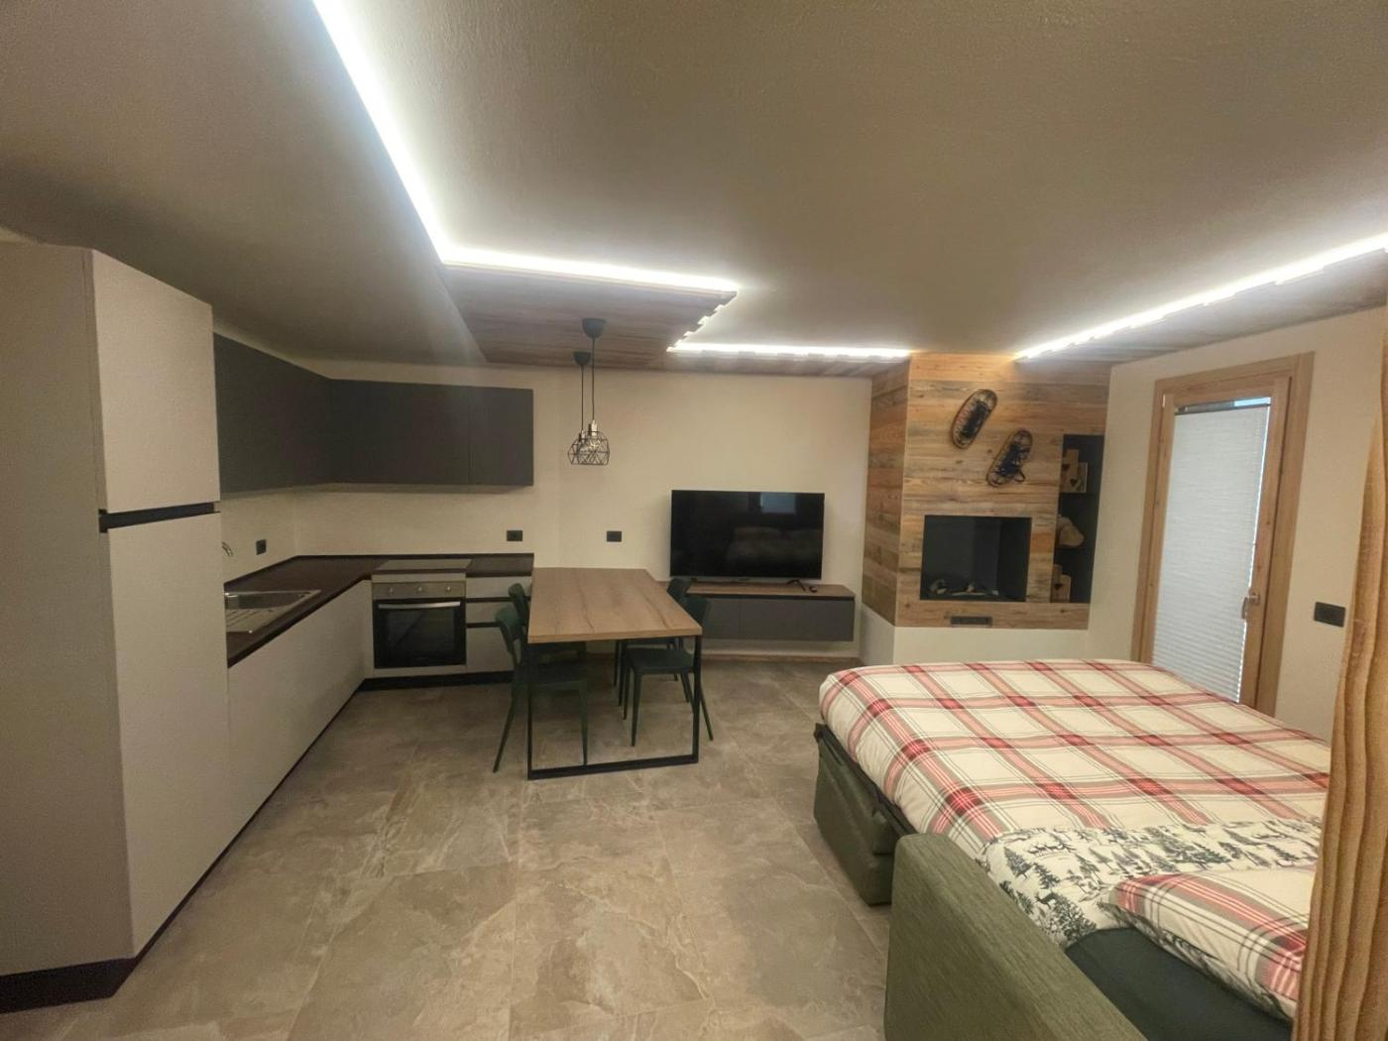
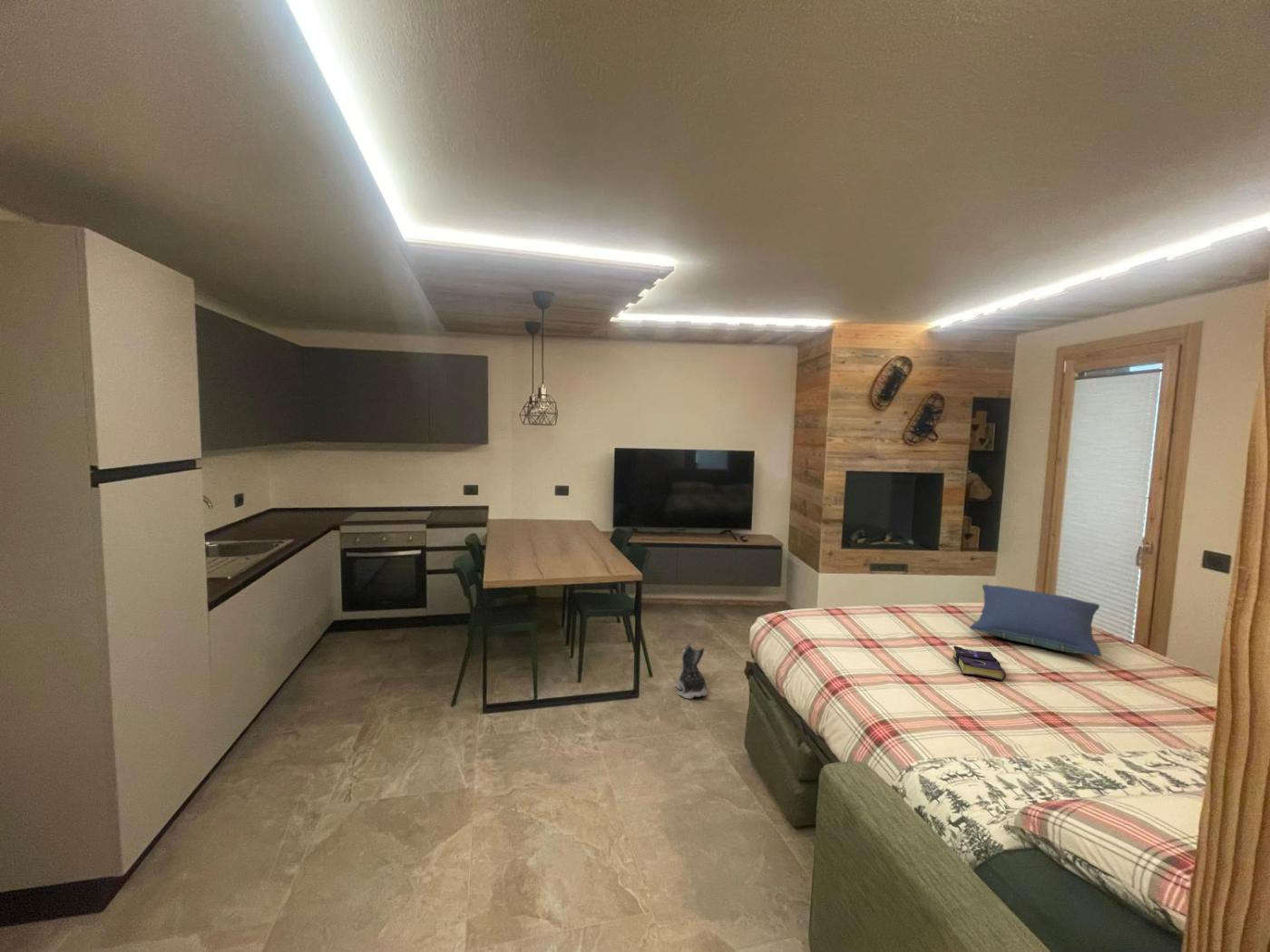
+ plush toy (693, 669)
+ book (978, 662)
+ pillow (1034, 617)
